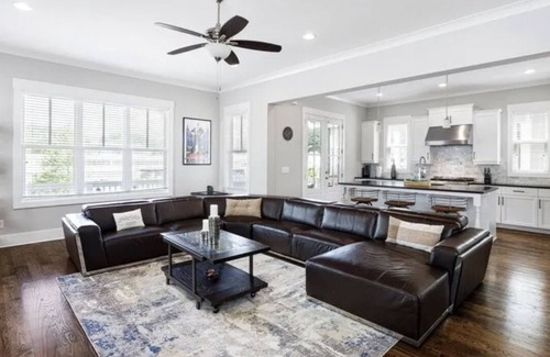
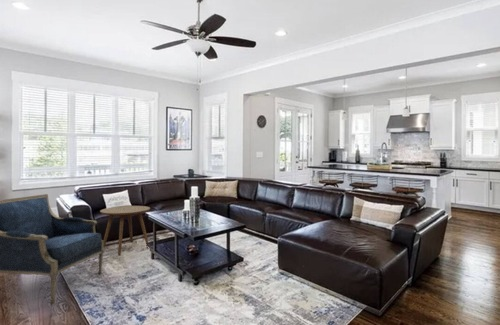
+ armchair (49, 242)
+ side table (122, 228)
